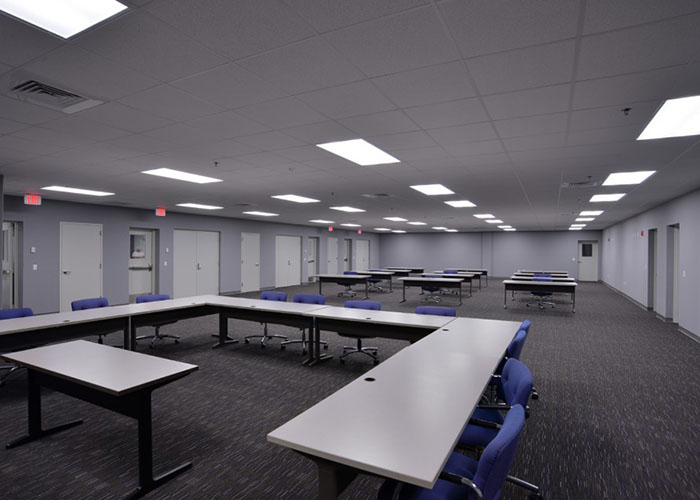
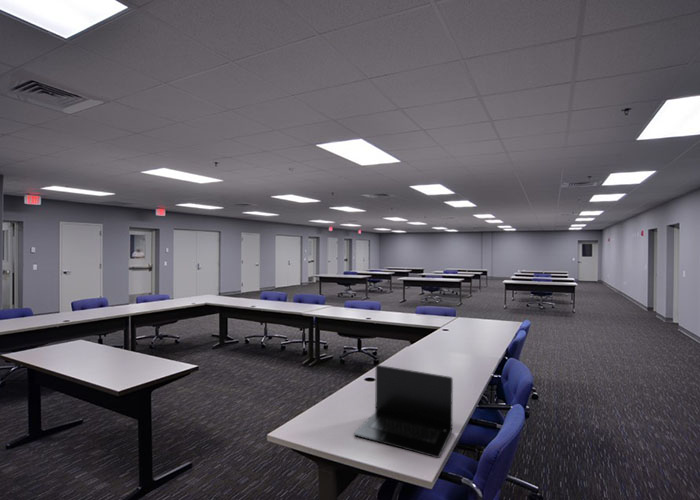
+ laptop (403, 406)
